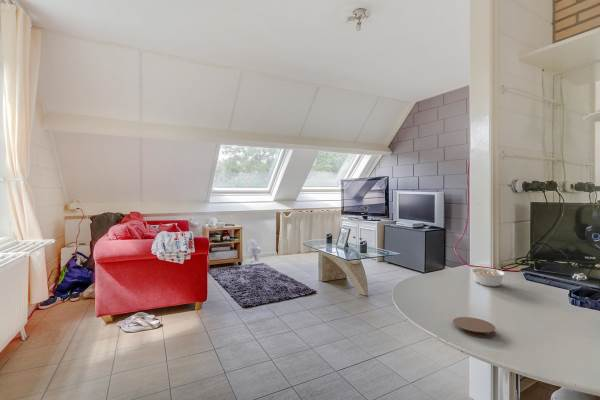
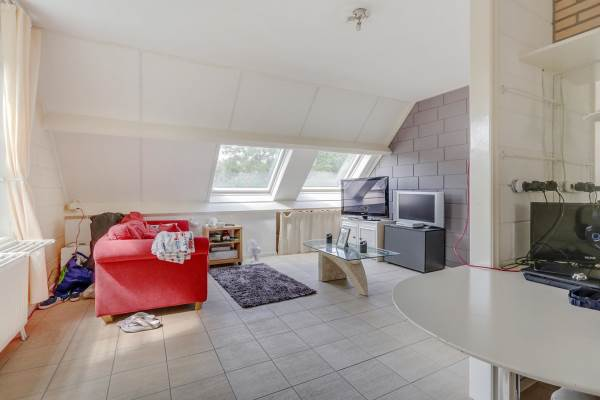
- legume (487, 275)
- coaster (473, 326)
